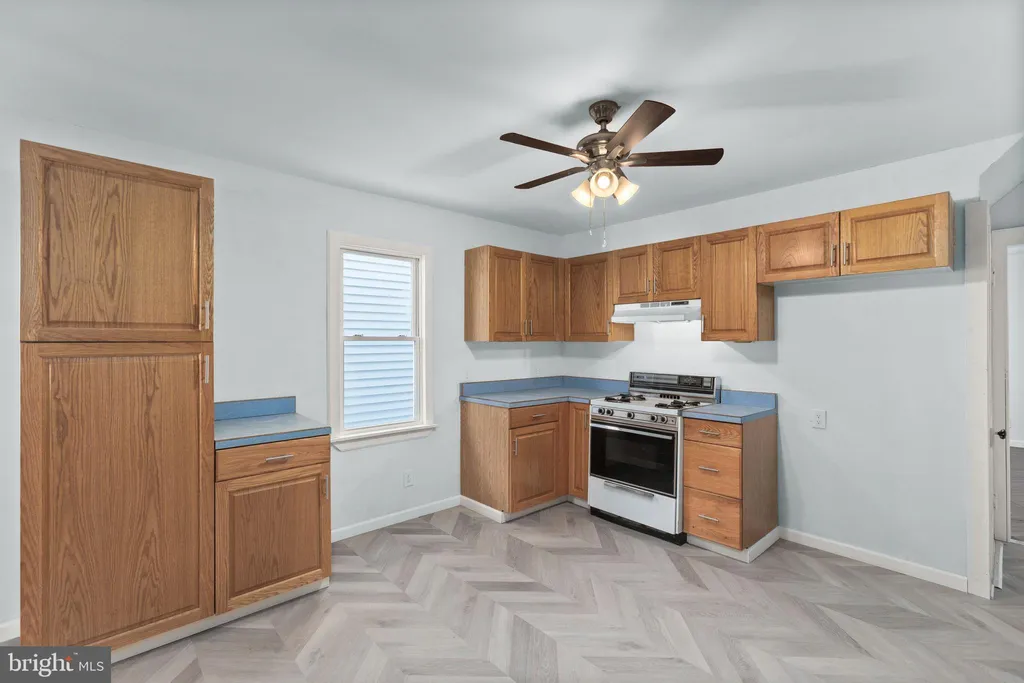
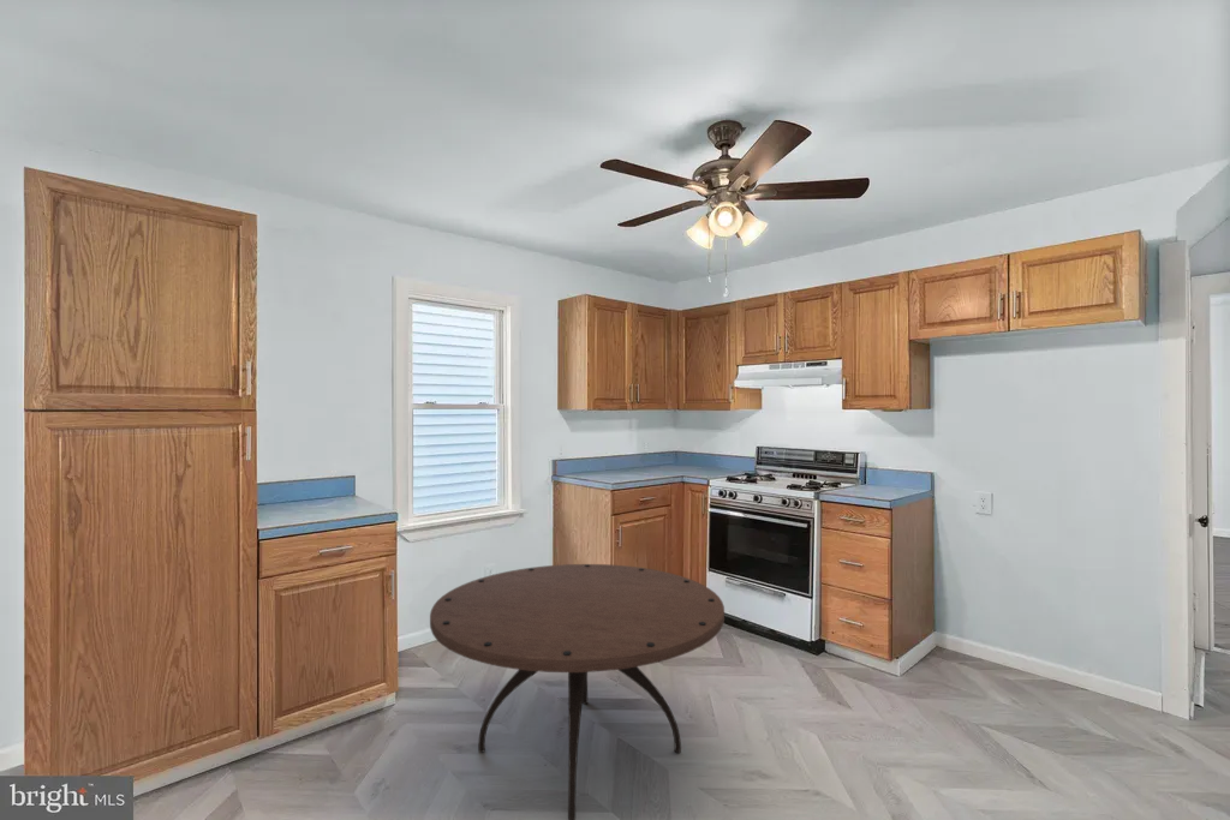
+ round table (579, 674)
